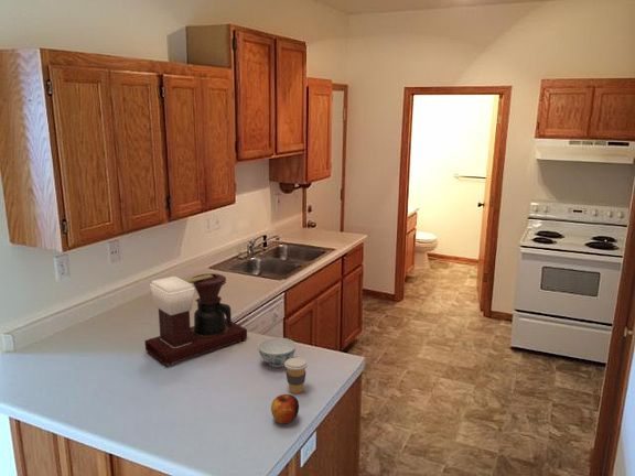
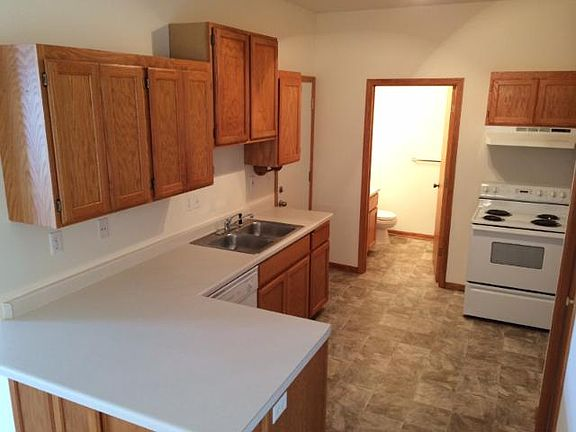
- apple (284, 409)
- chinaware (277, 354)
- coffee maker (196, 312)
- coffee cup (295, 376)
